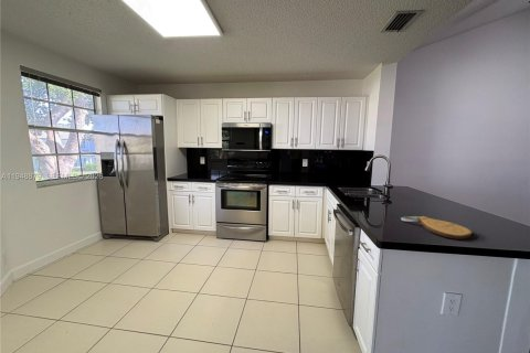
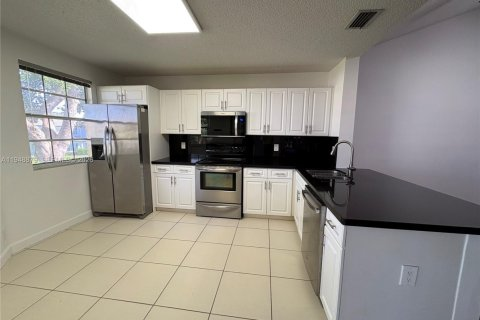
- key chain (431, 223)
